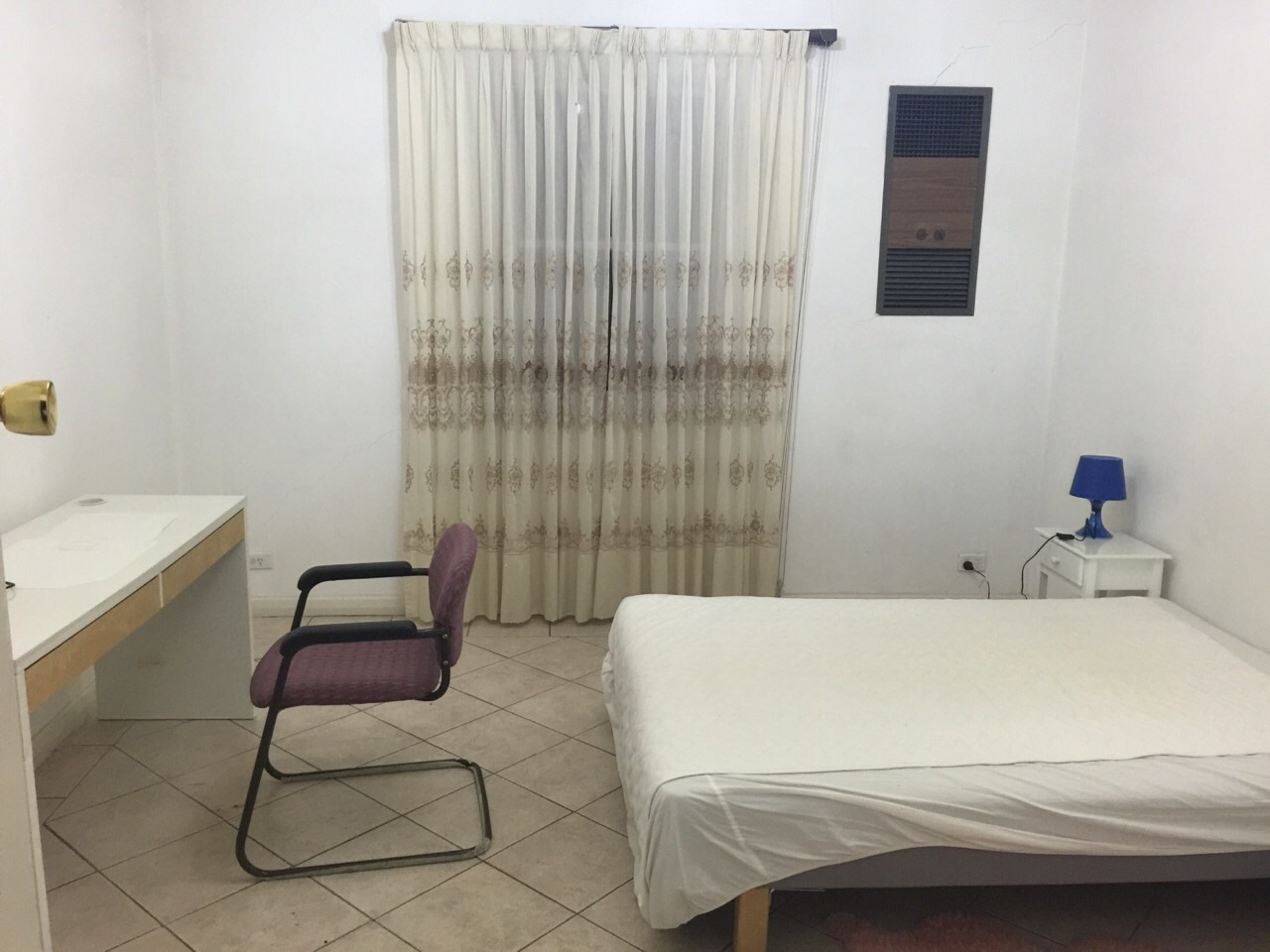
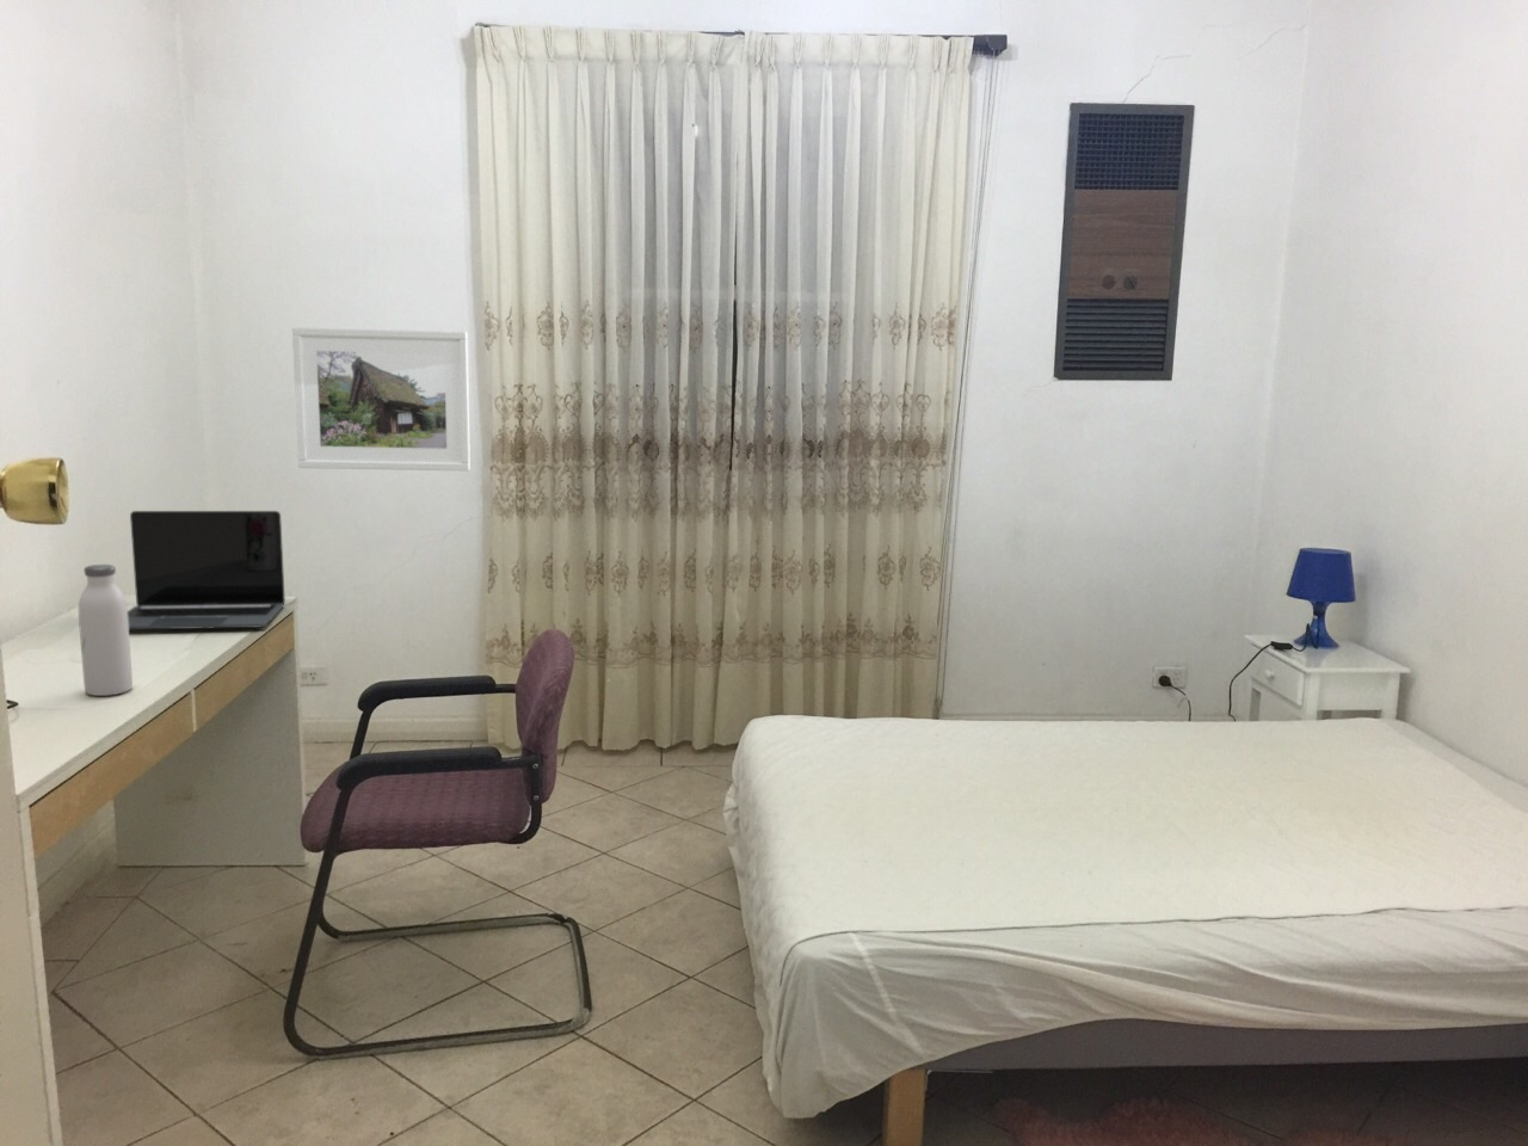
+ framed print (383, 400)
+ water bottle (103, 628)
+ laptop (195, 568)
